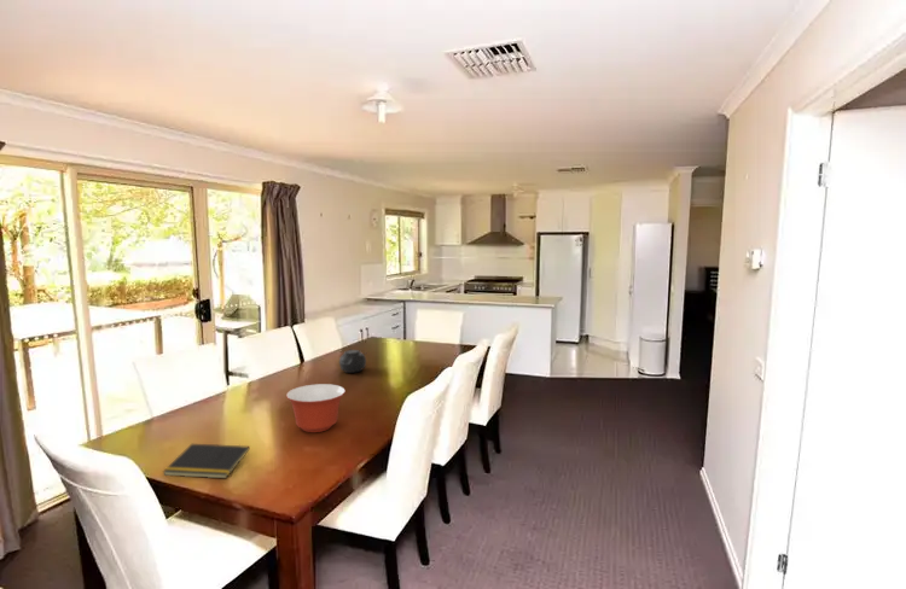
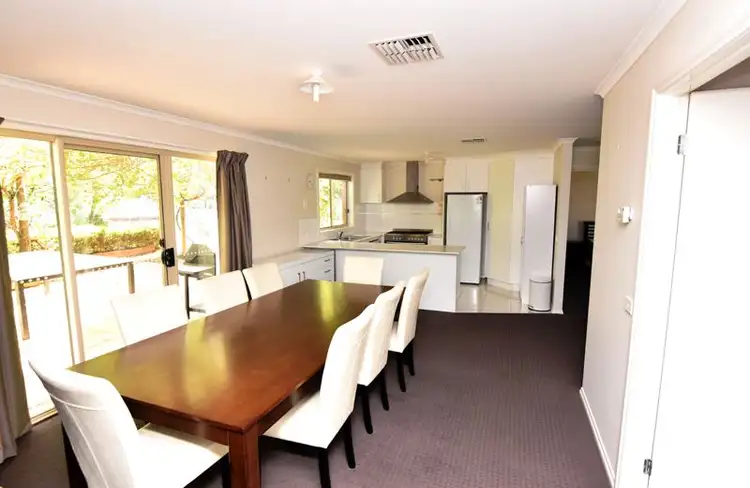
- teapot (353, 361)
- notepad (208, 460)
- mixing bowl (316, 409)
